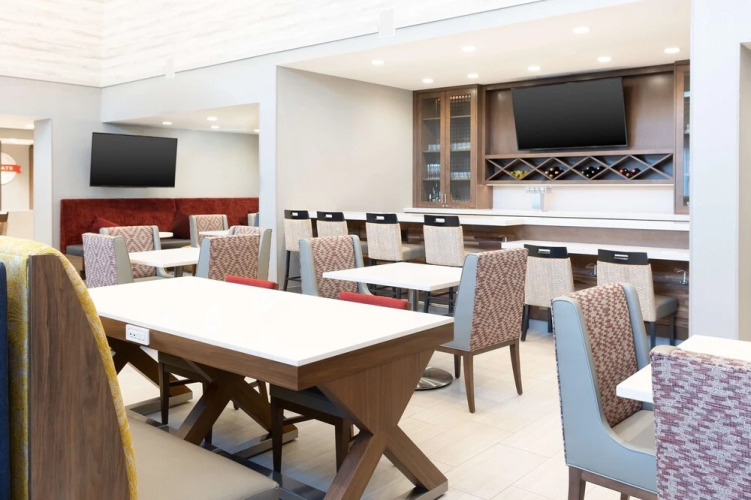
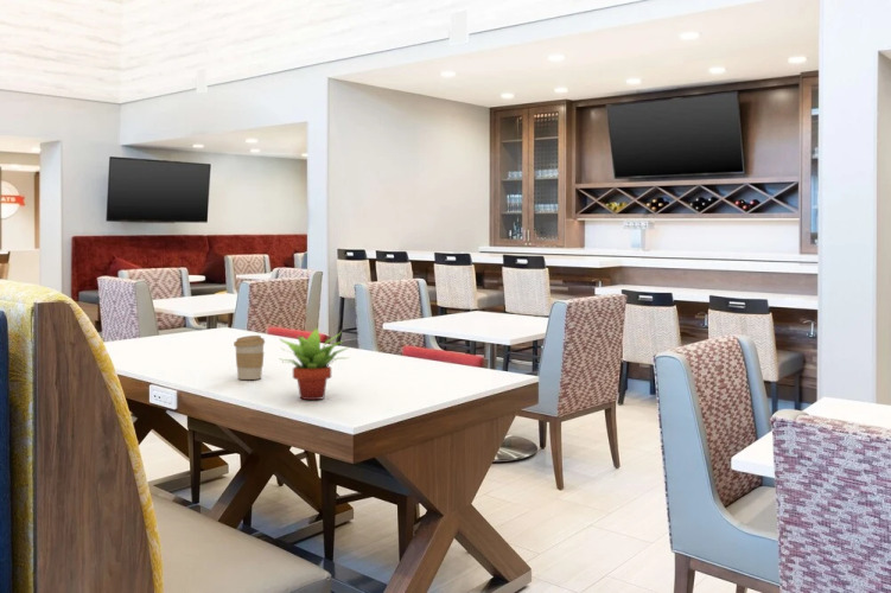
+ coffee cup (249, 357)
+ succulent plant (314, 363)
